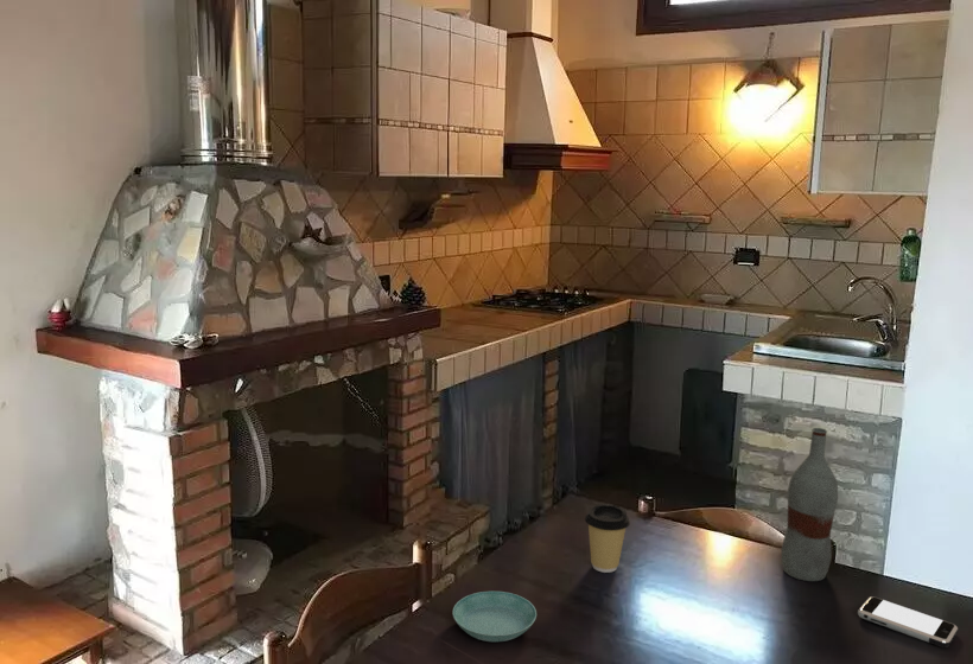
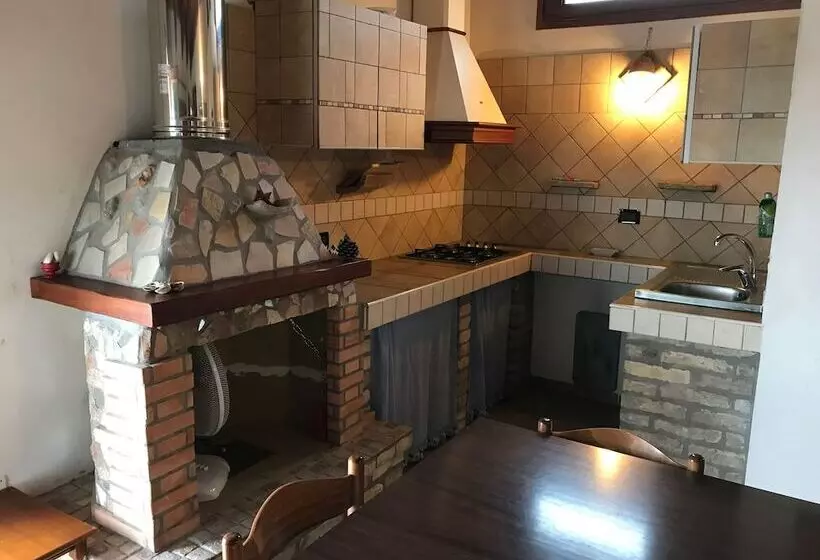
- smartphone (907, 620)
- saucer (494, 618)
- coffee cup (605, 538)
- bottle (812, 502)
